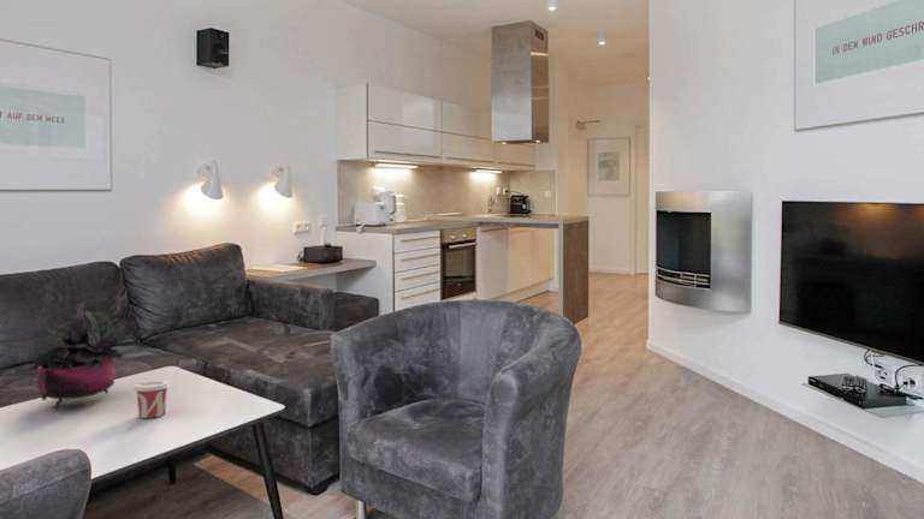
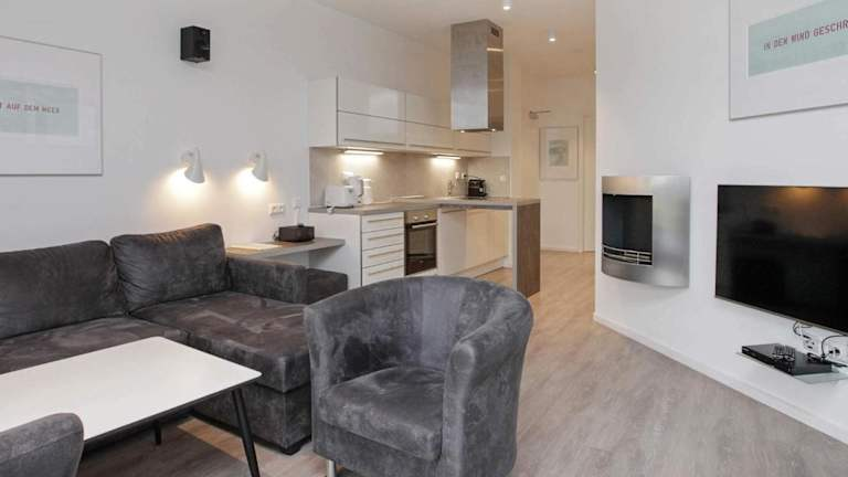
- potted plant (72, 350)
- cup (152, 399)
